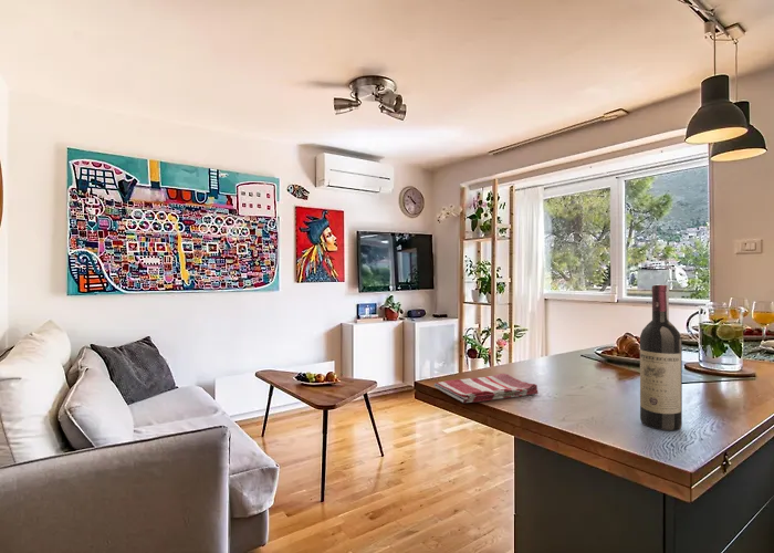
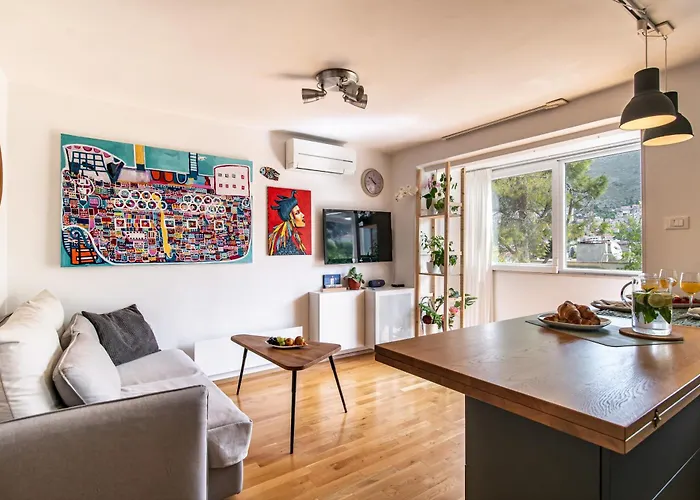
- wine bottle (660, 354)
- dish towel (484, 385)
